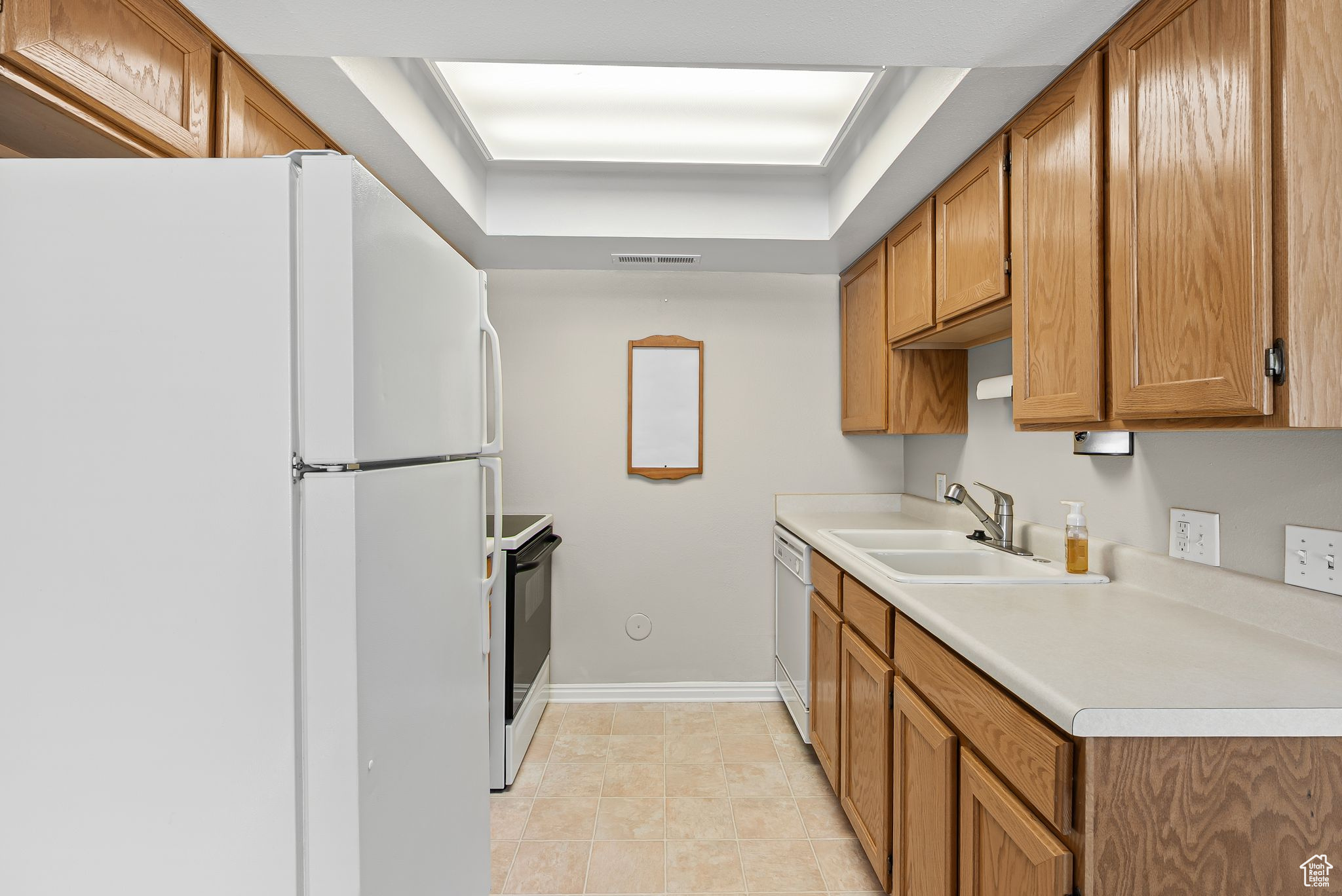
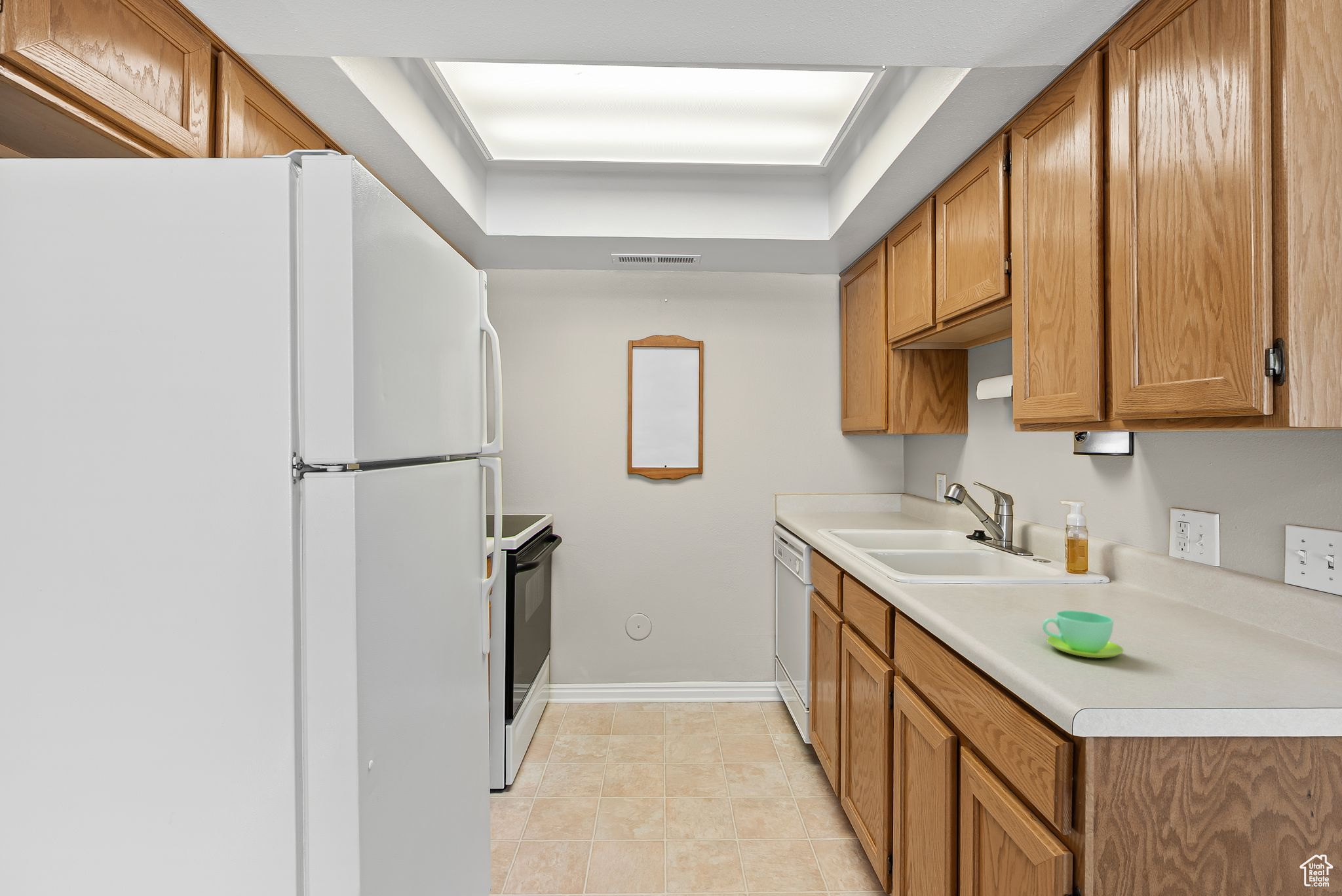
+ cup (1082, 633)
